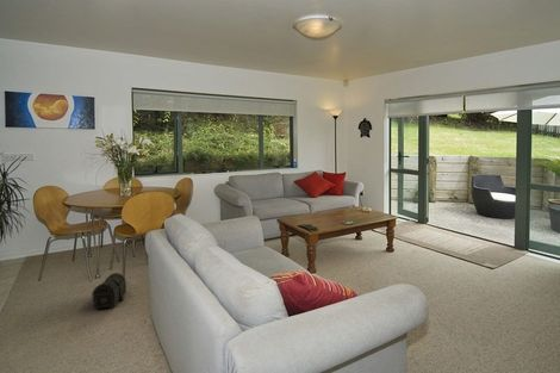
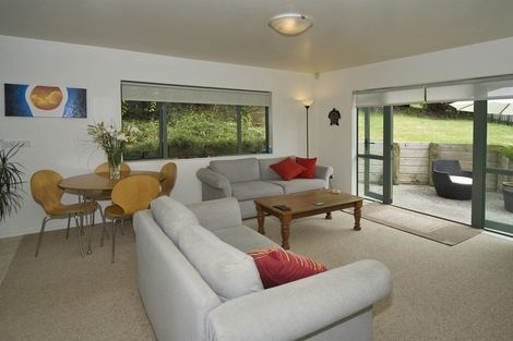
- treasure chest (111, 290)
